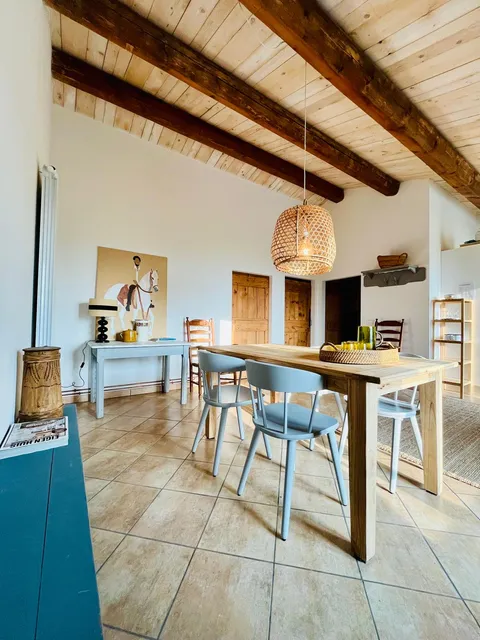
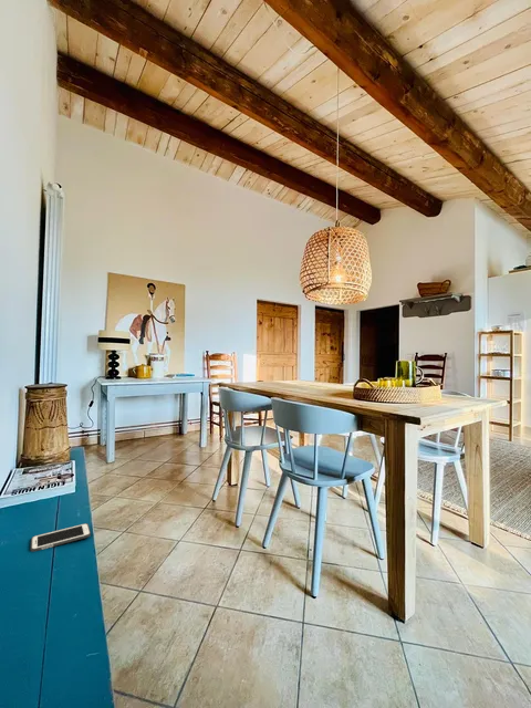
+ cell phone (61, 537)
